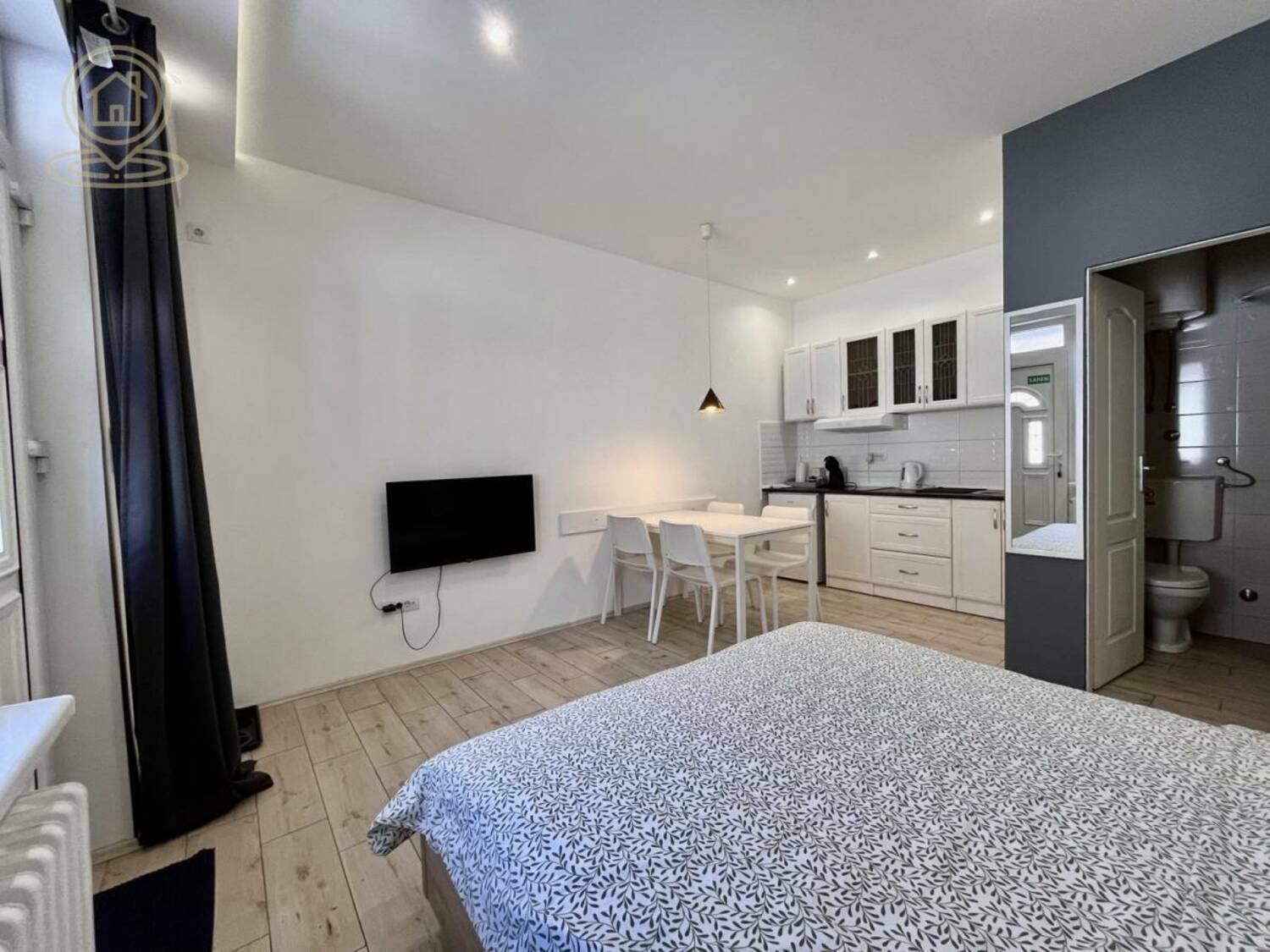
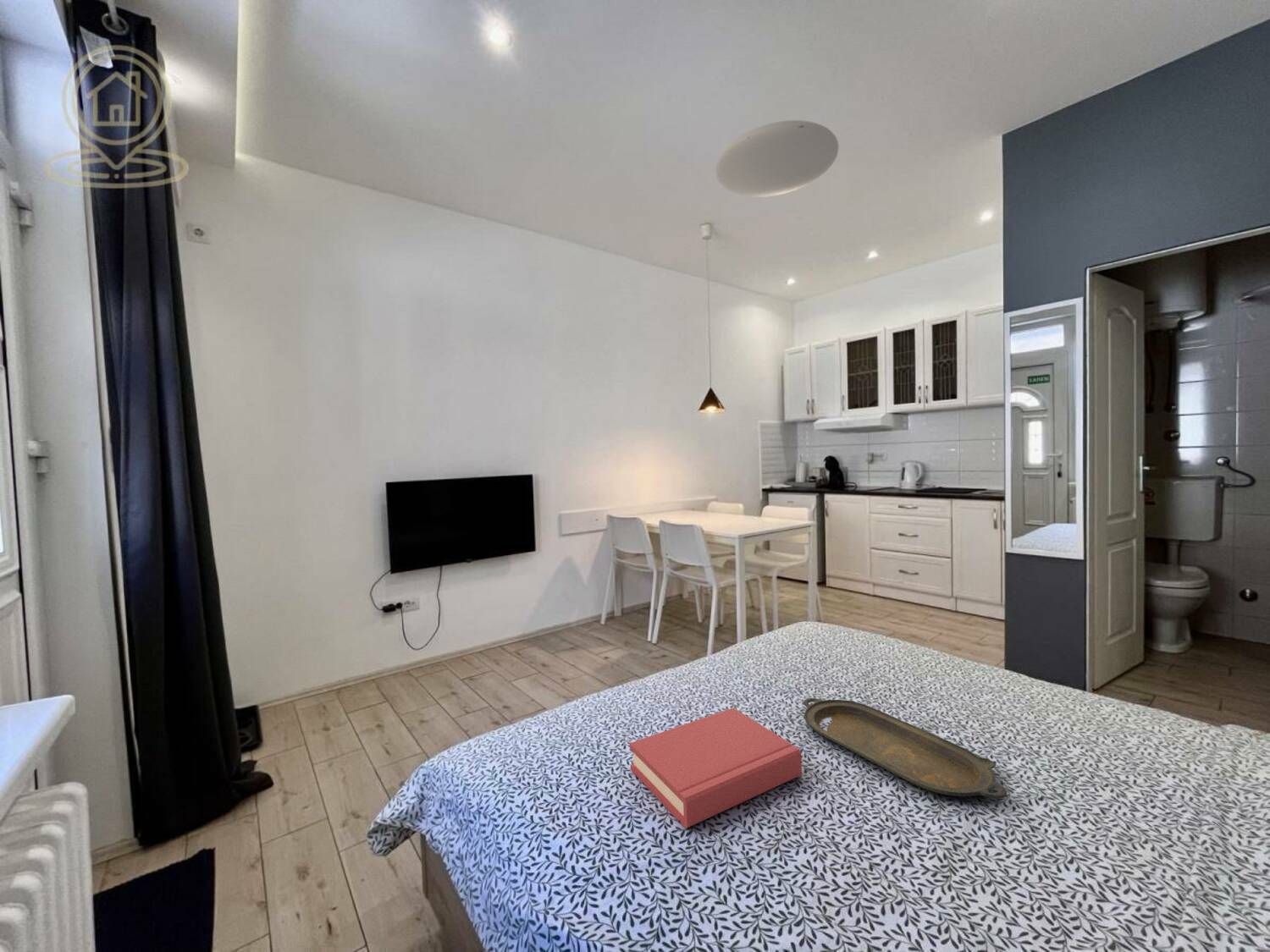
+ ceiling light (775, 162)
+ serving tray (888, 744)
+ hardback book (714, 759)
